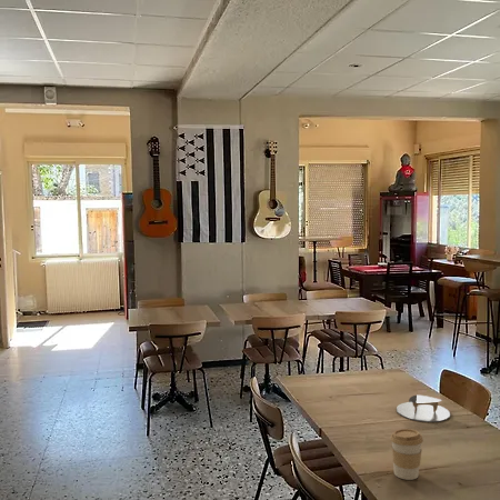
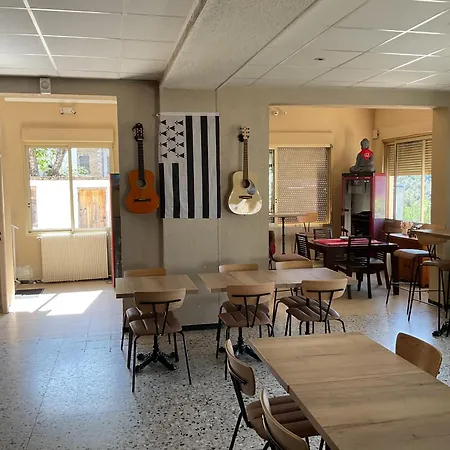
- coffee cup (406, 452)
- napkin holder (422, 406)
